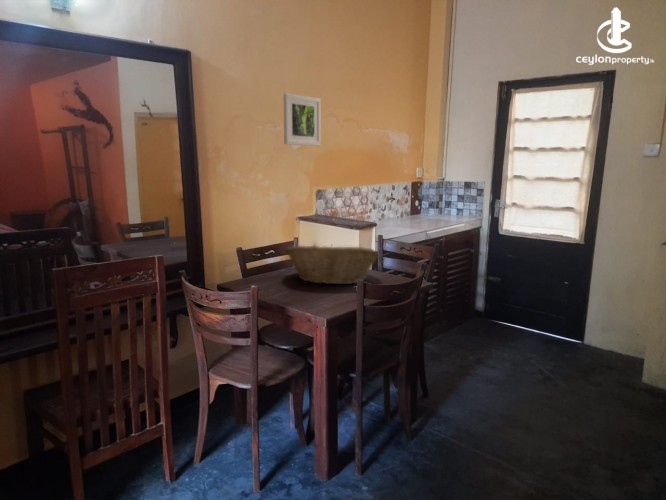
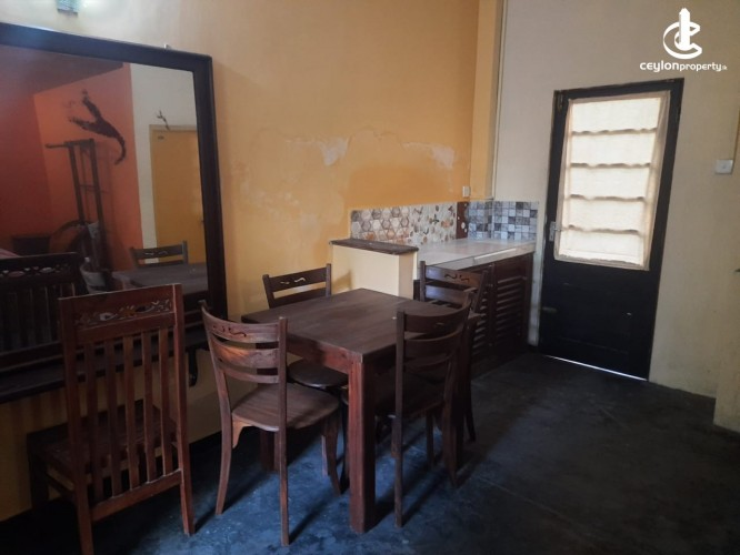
- fruit basket (331, 260)
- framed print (302, 120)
